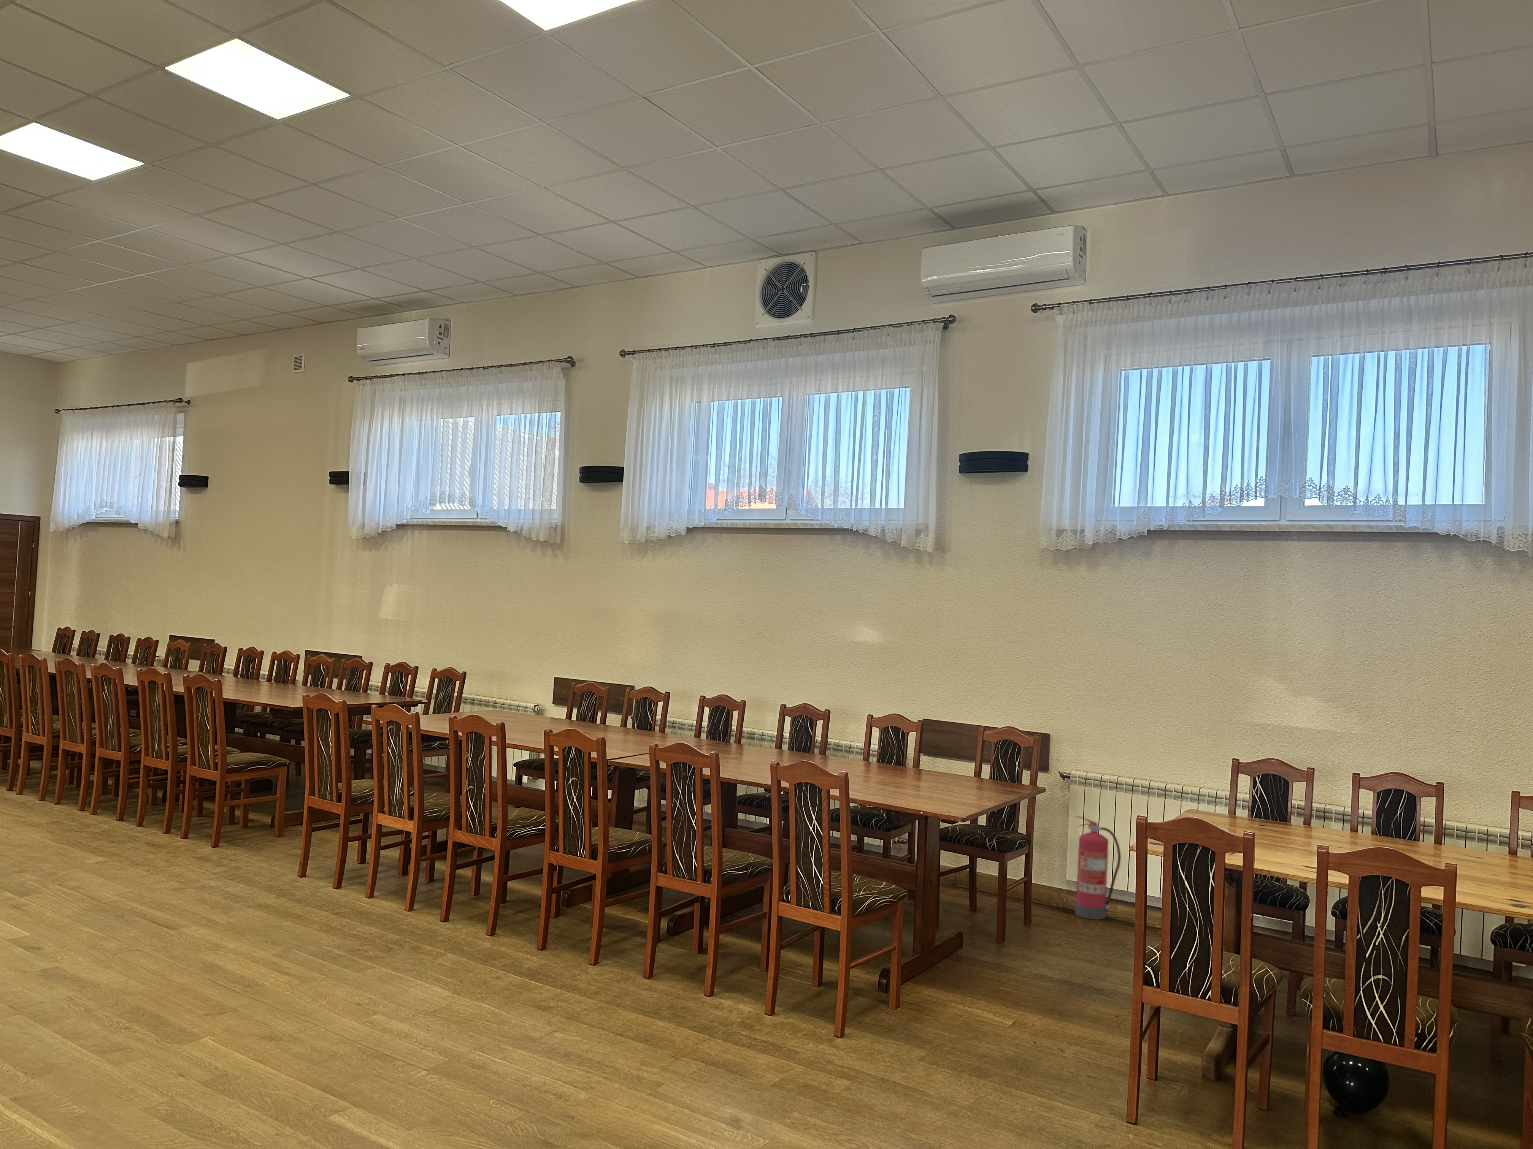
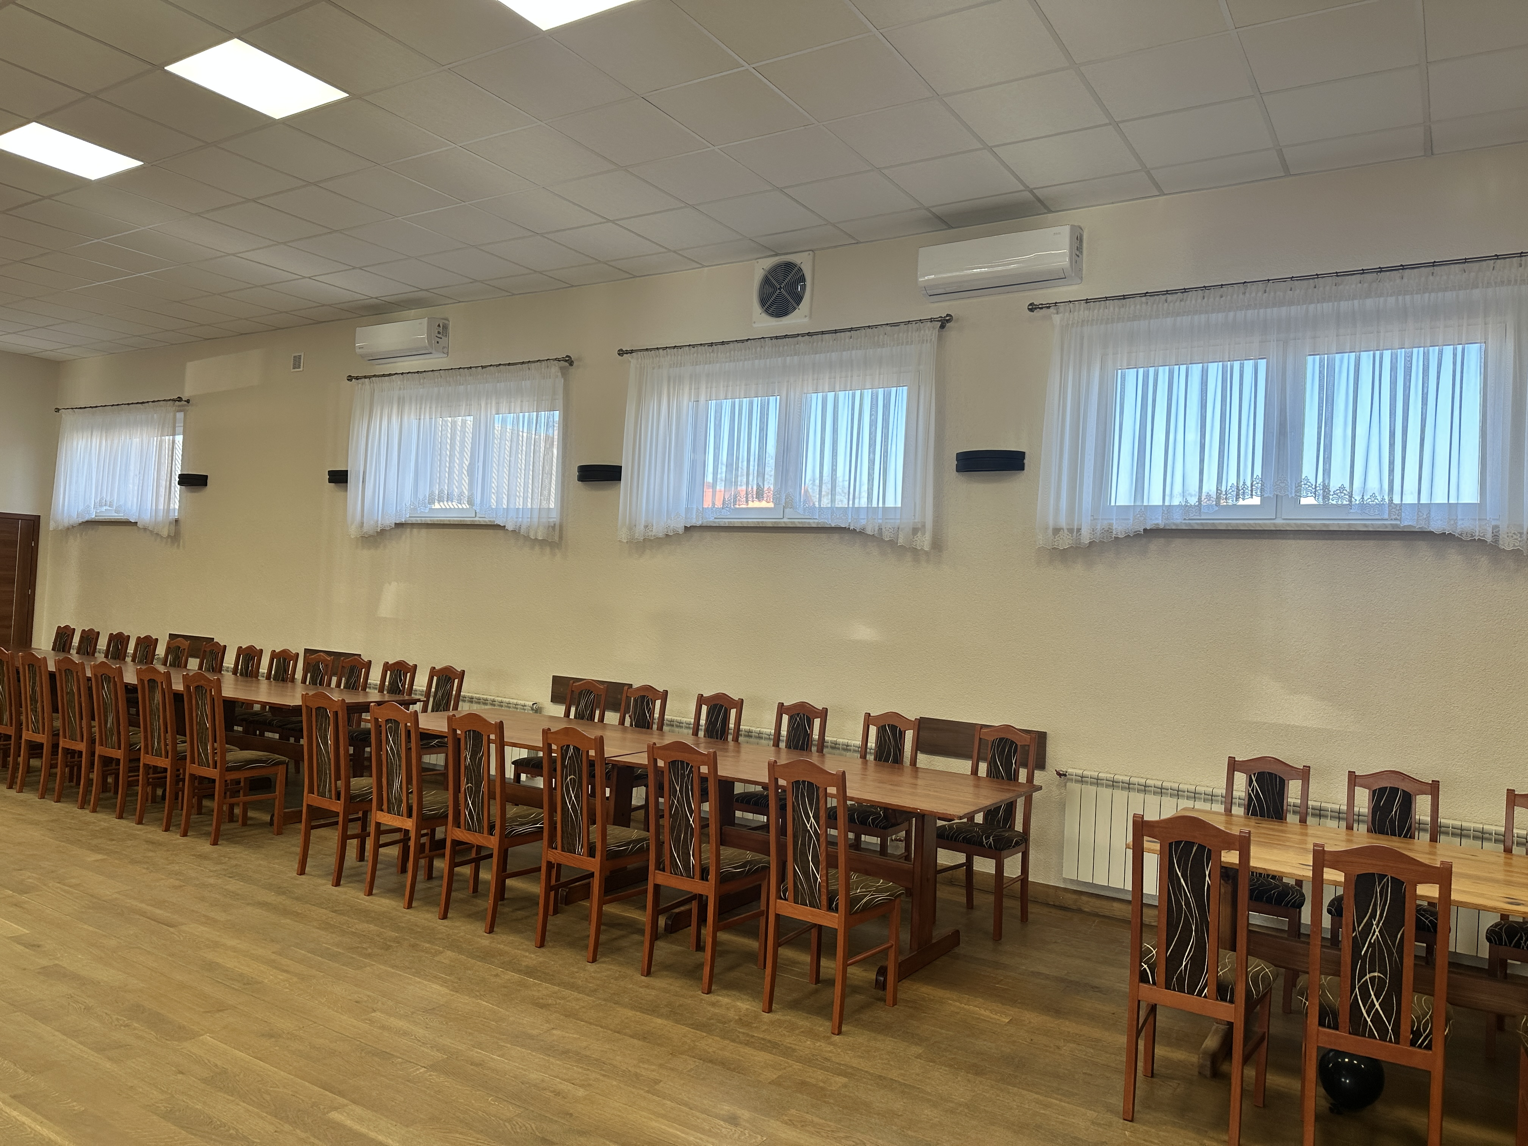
- fire extinguisher (1096, 868)
